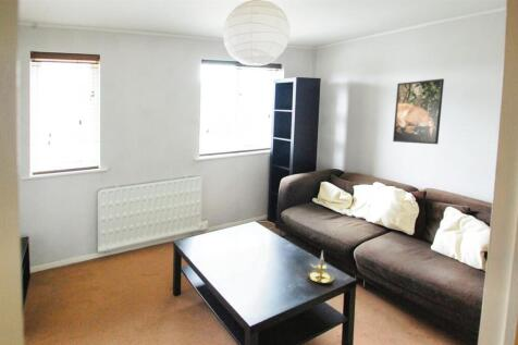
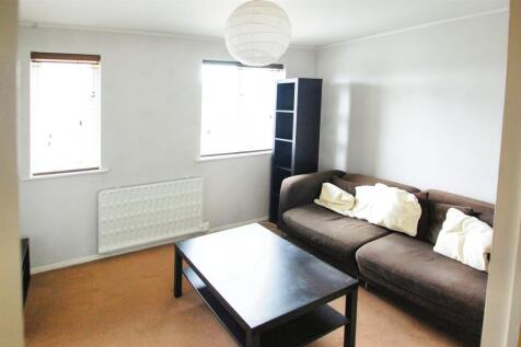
- candle holder (320, 263)
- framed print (417, 112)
